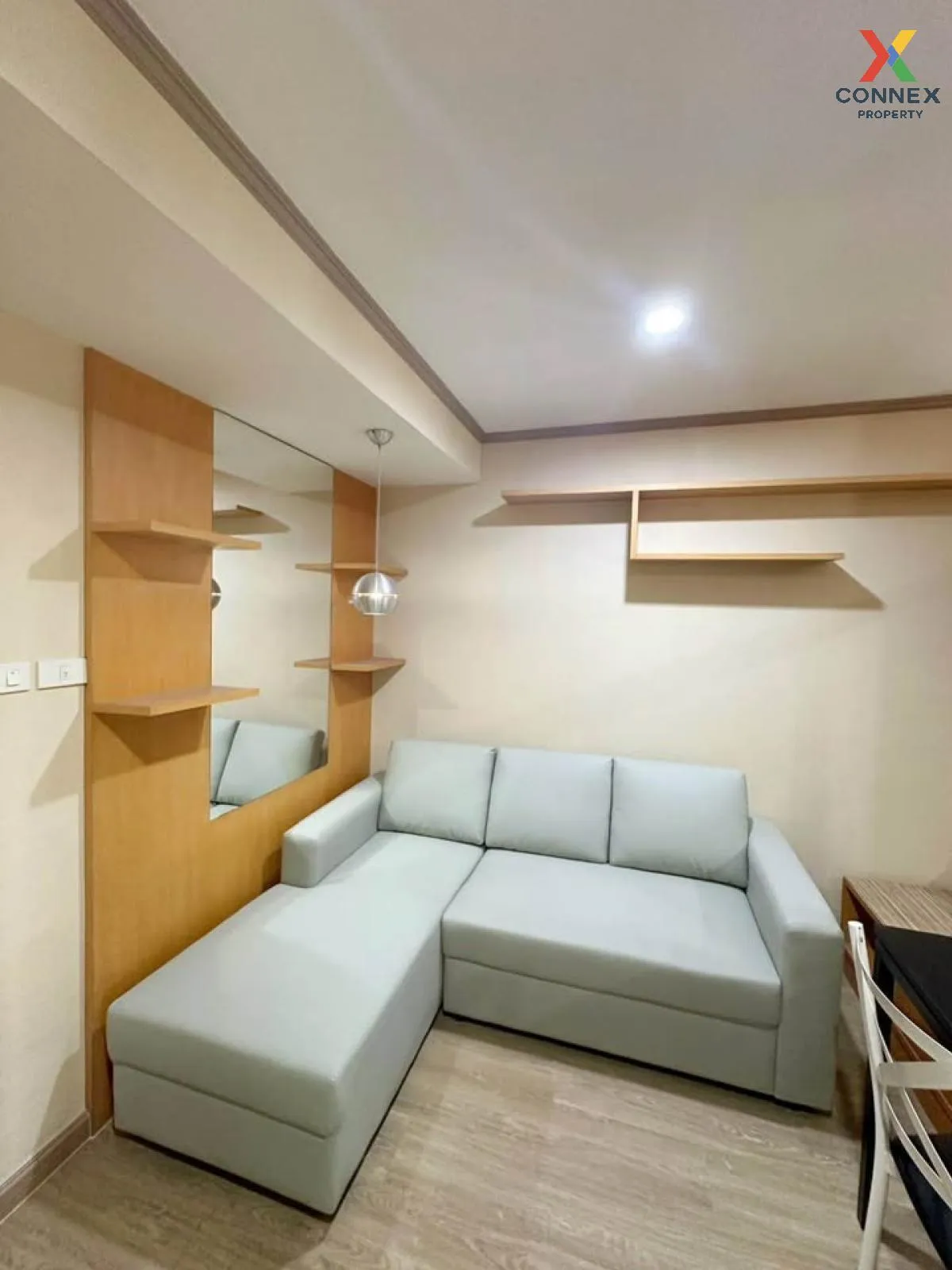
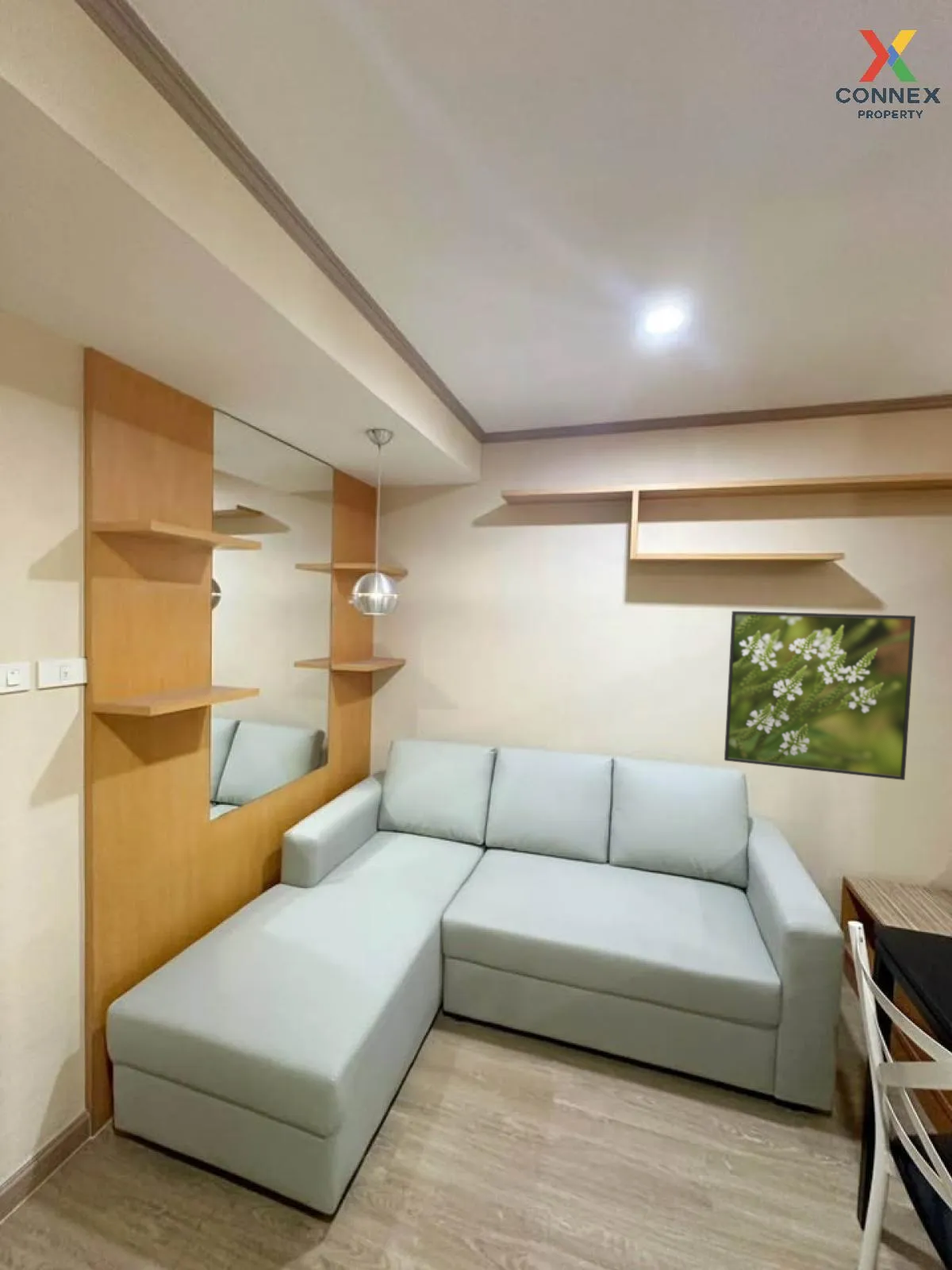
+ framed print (814, 691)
